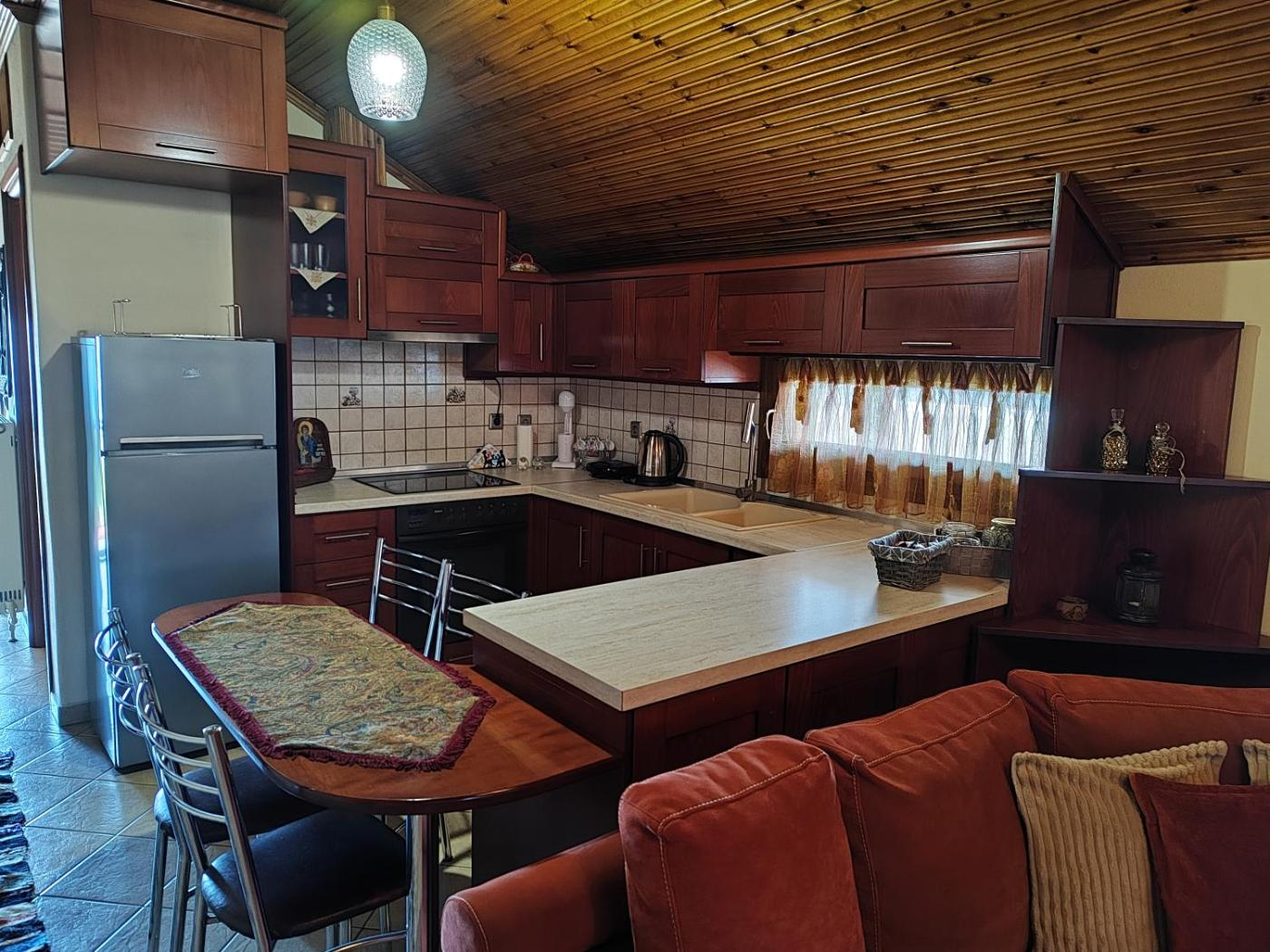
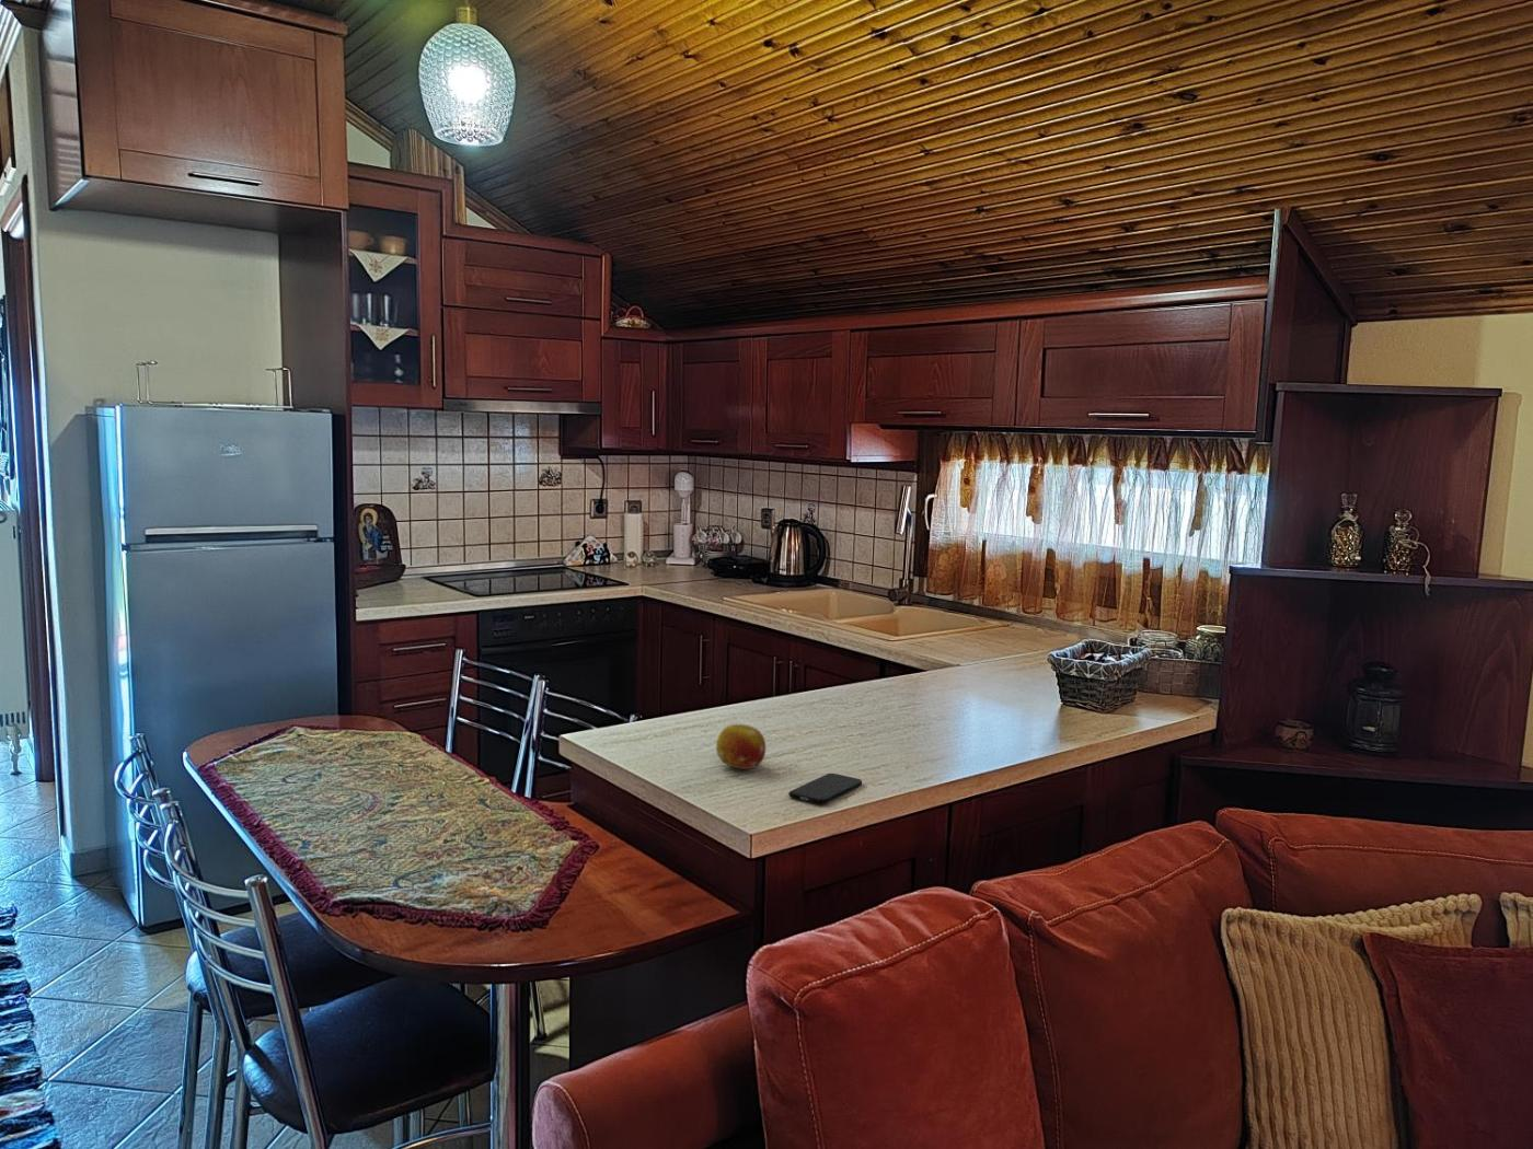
+ fruit (741, 746)
+ smartphone (826, 788)
